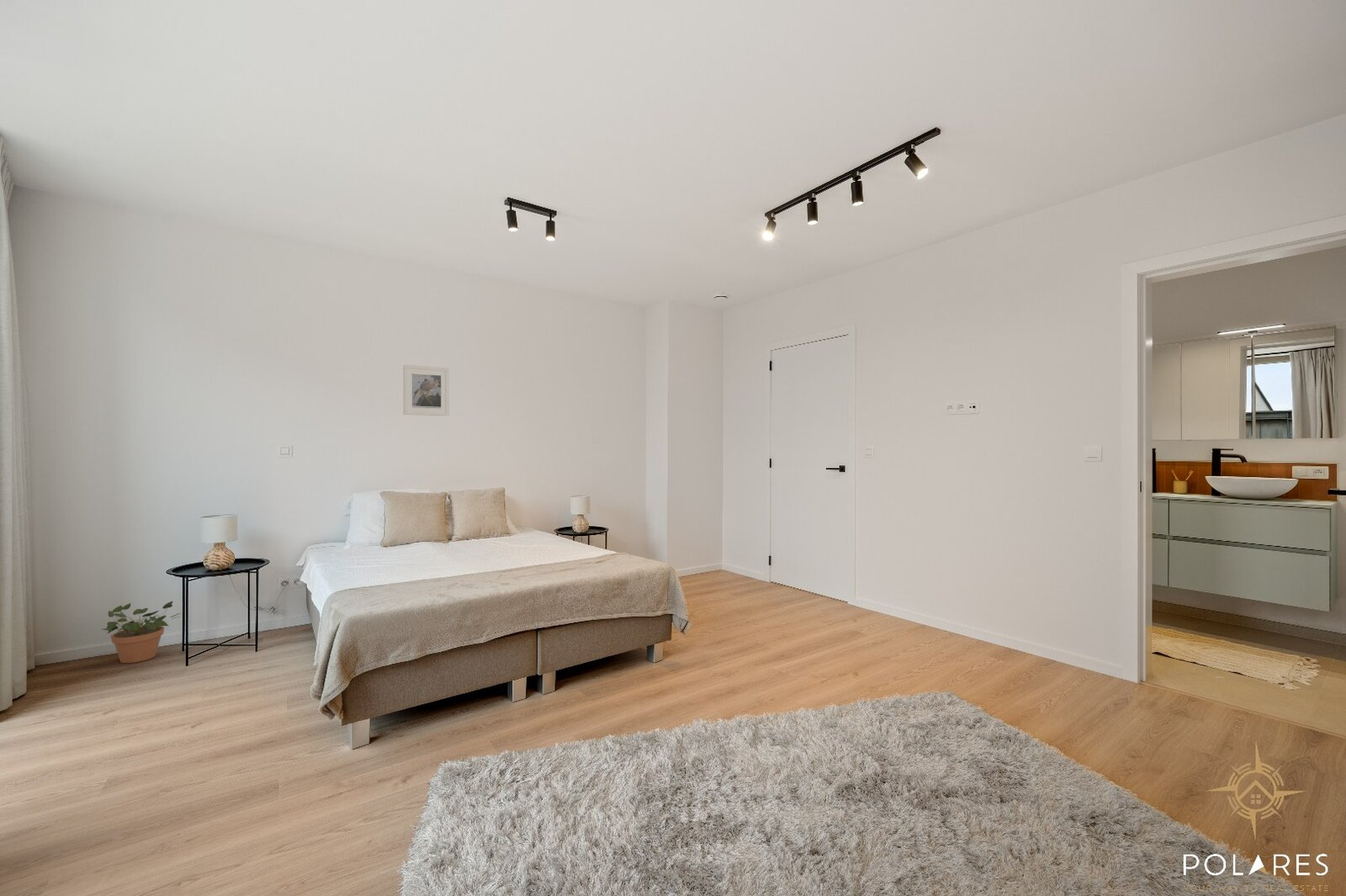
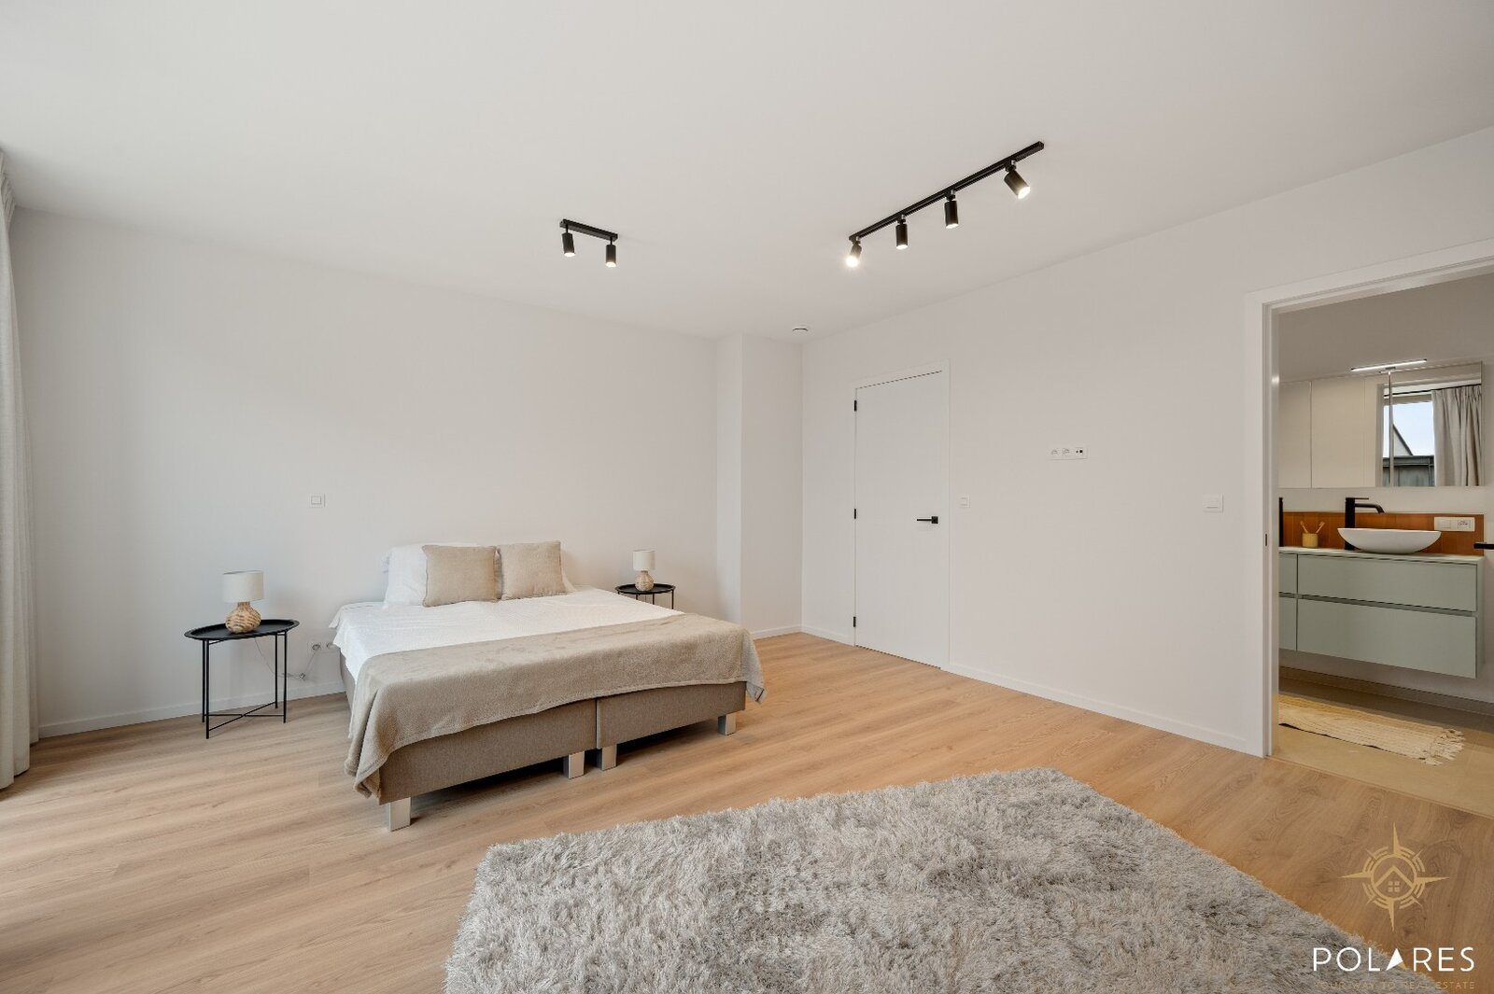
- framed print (427, 390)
- potted plant (144, 630)
